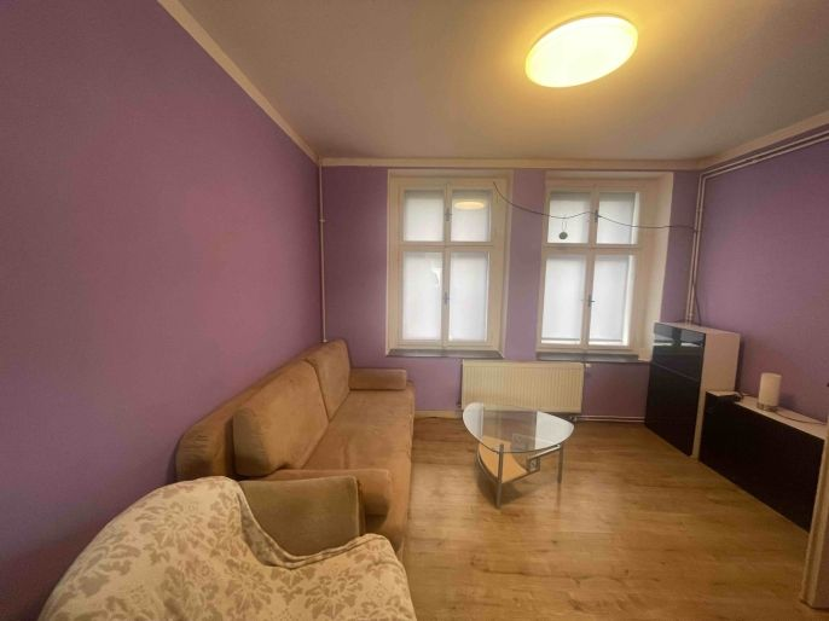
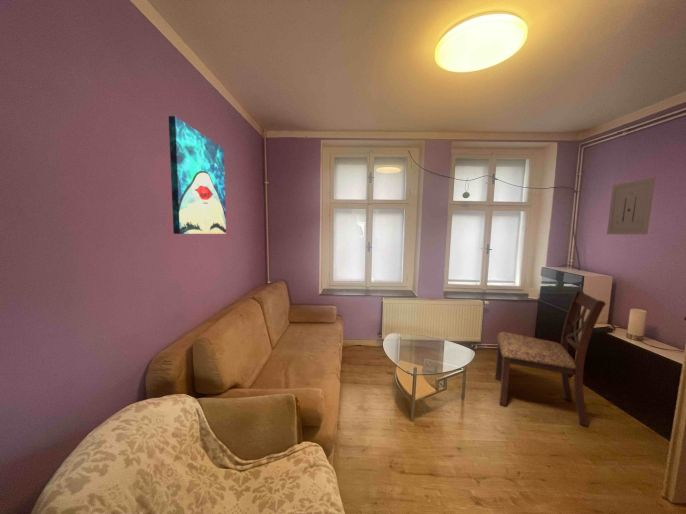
+ chair (540, 346)
+ wall art (629, 208)
+ wall art (202, 185)
